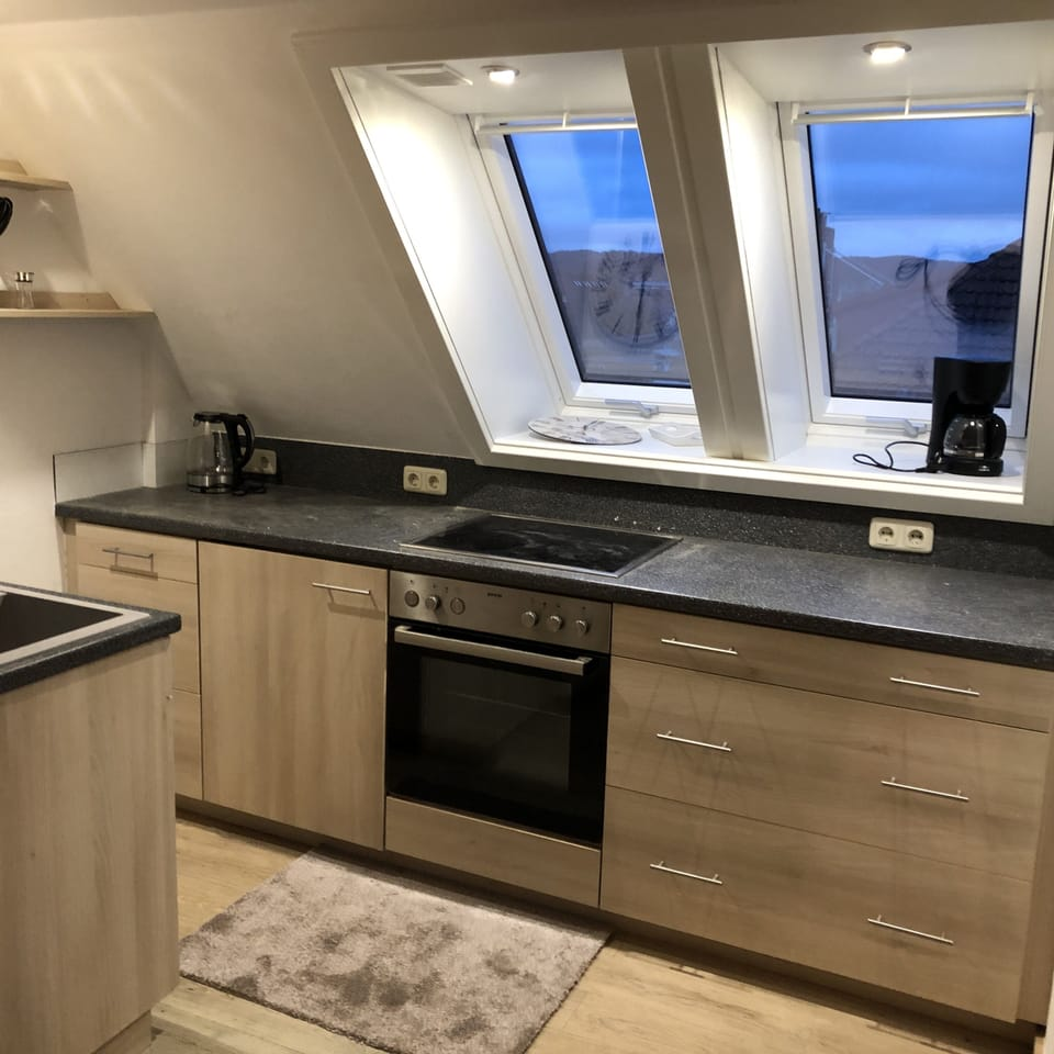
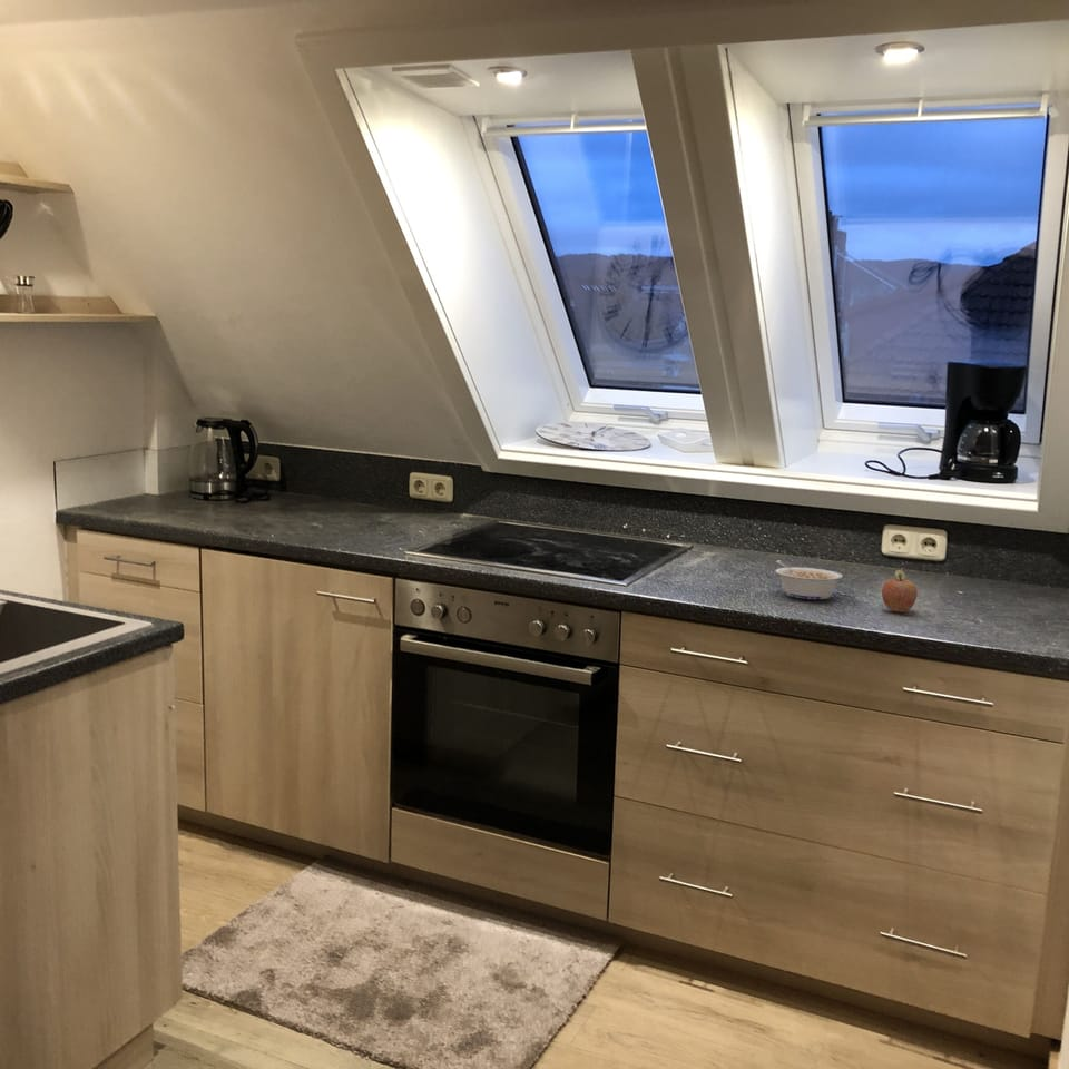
+ legume (805, 581)
+ fruit (900, 591)
